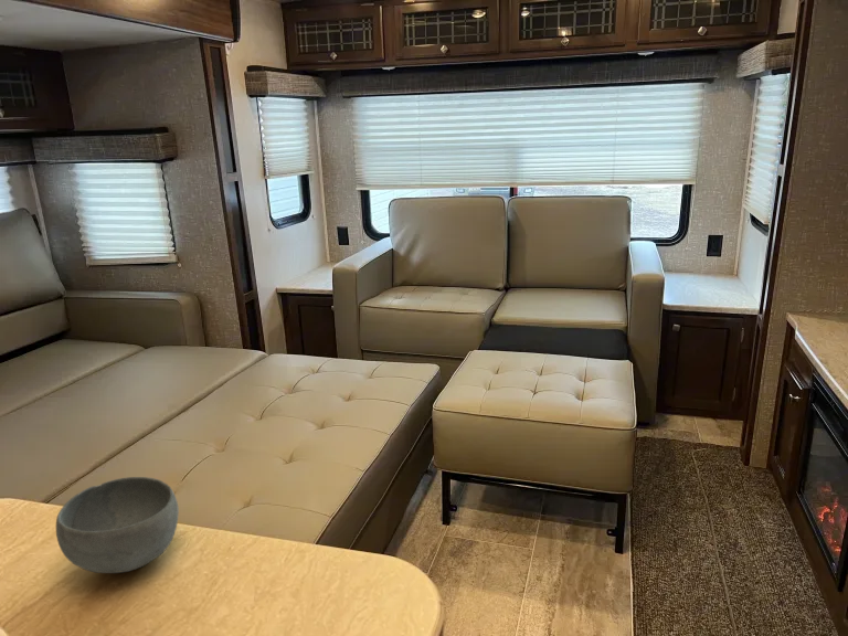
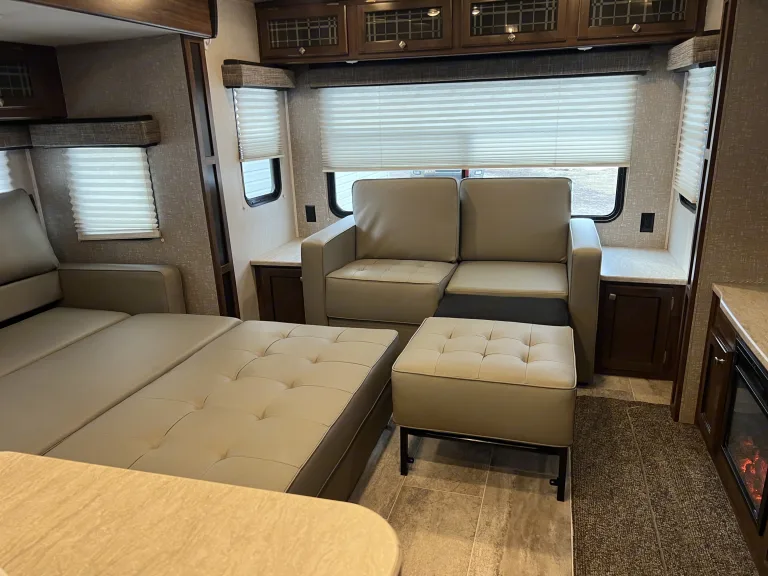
- bowl (121, 529)
